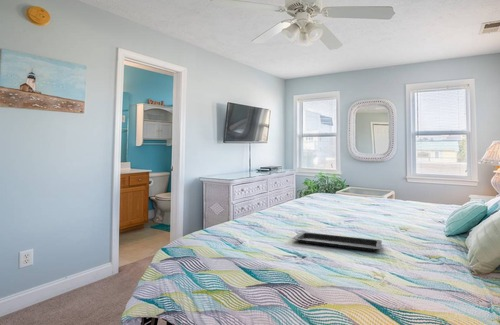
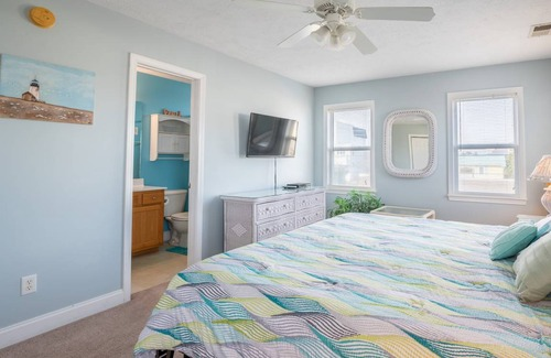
- serving tray (336, 241)
